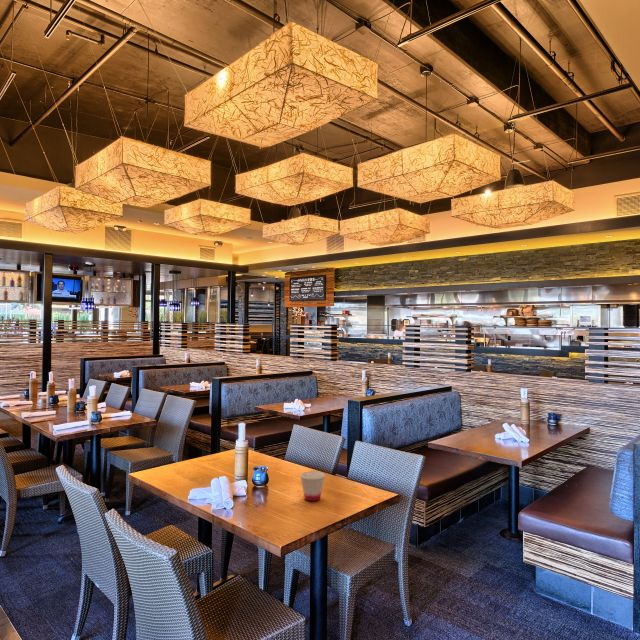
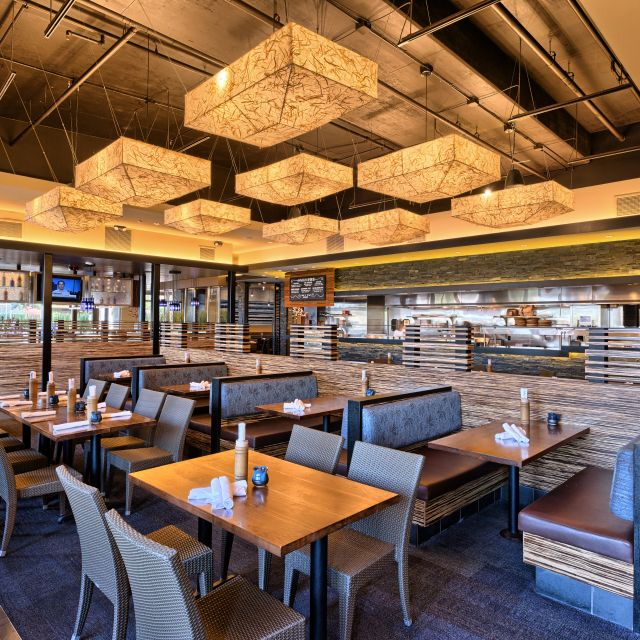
- cup (312, 486)
